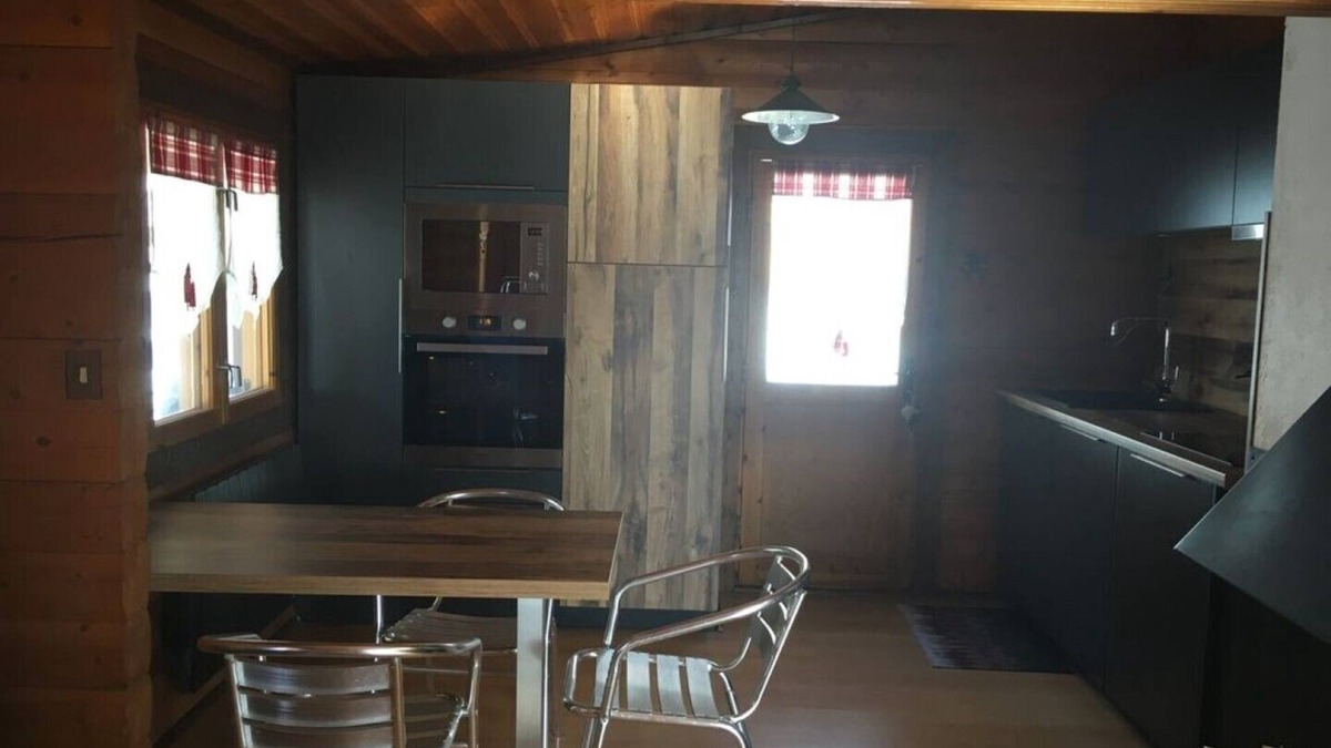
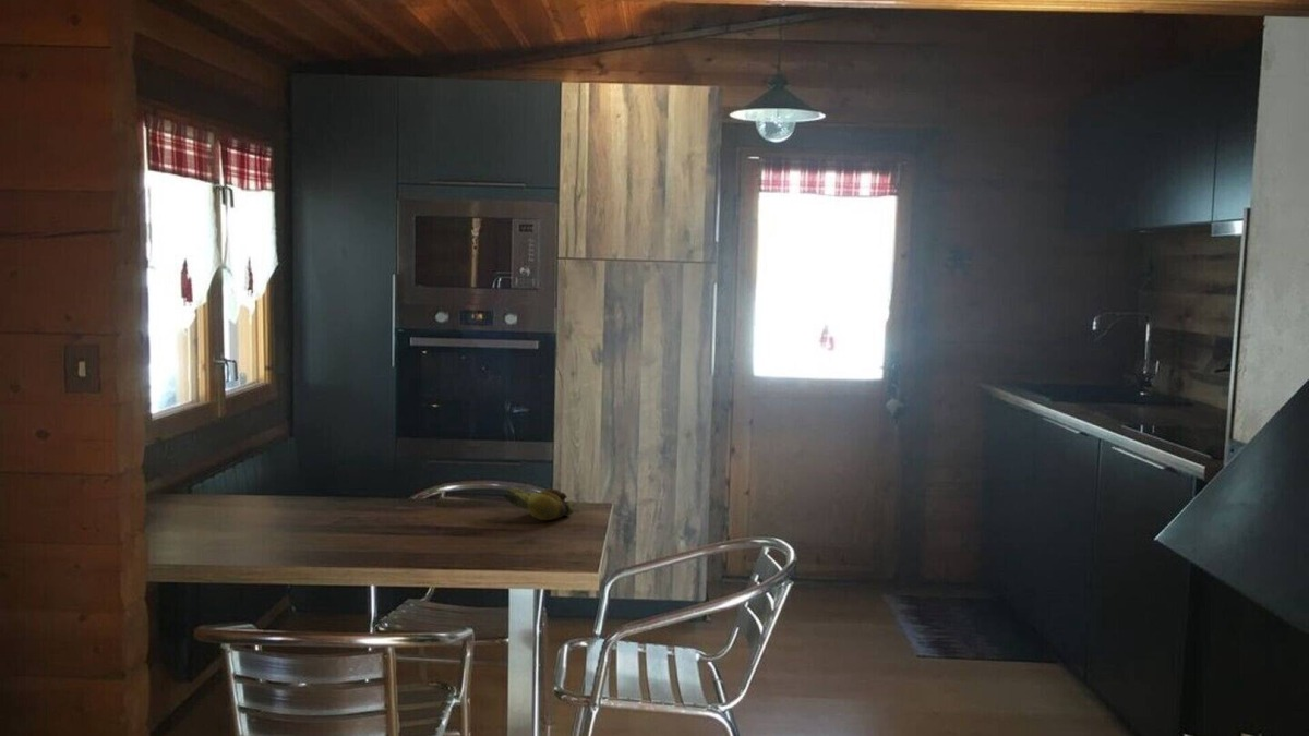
+ banana bunch (539, 500)
